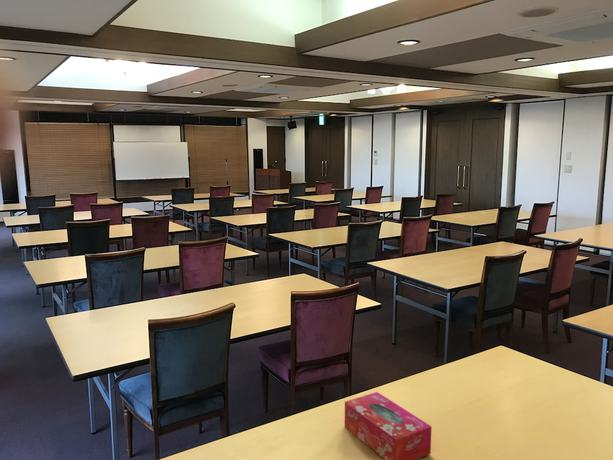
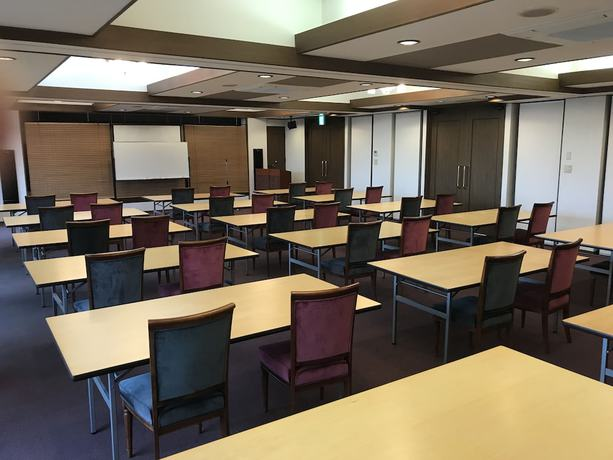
- tissue box (385, 426)
